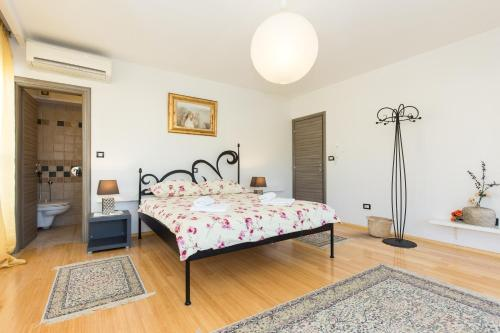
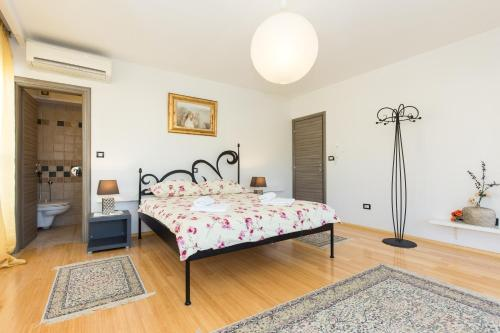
- basket (379, 225)
